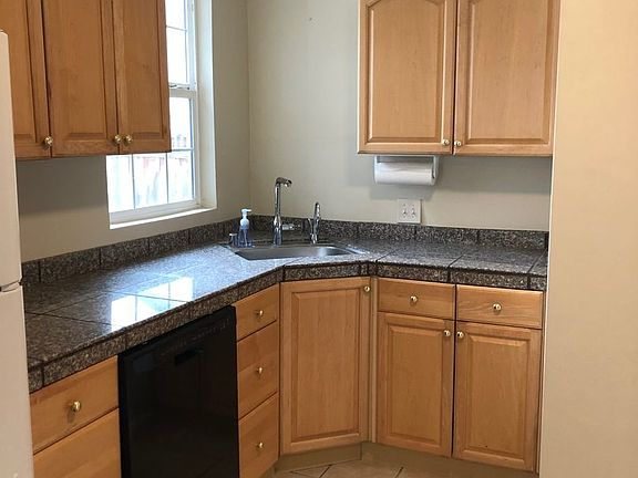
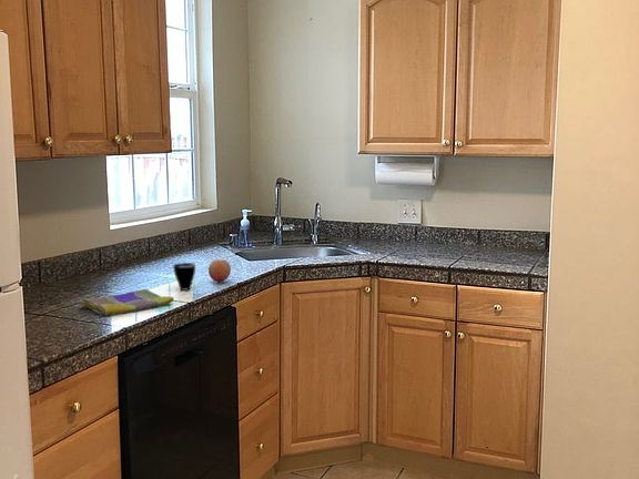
+ cup (183, 276)
+ dish towel (126, 300)
+ fruit (220, 271)
